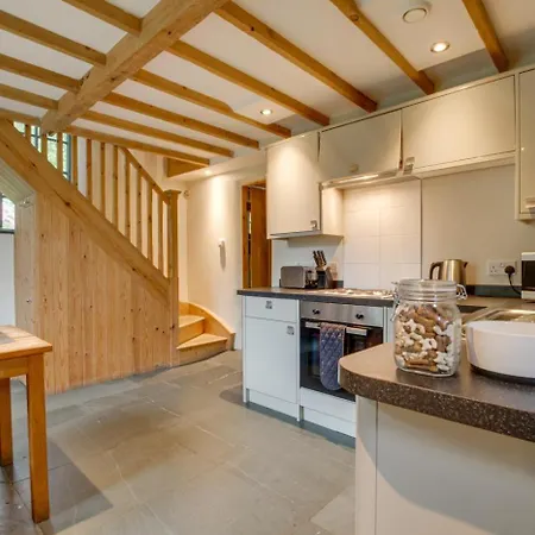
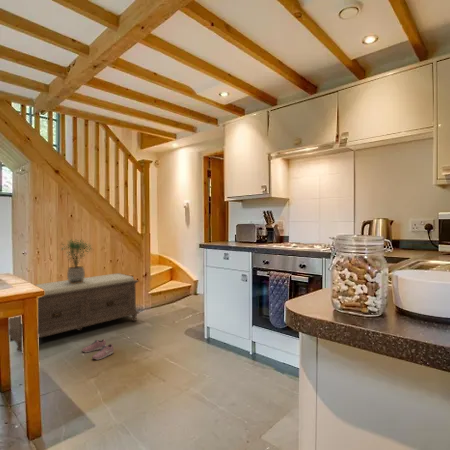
+ potted plant (77, 259)
+ bench (77, 306)
+ shoe (98, 348)
